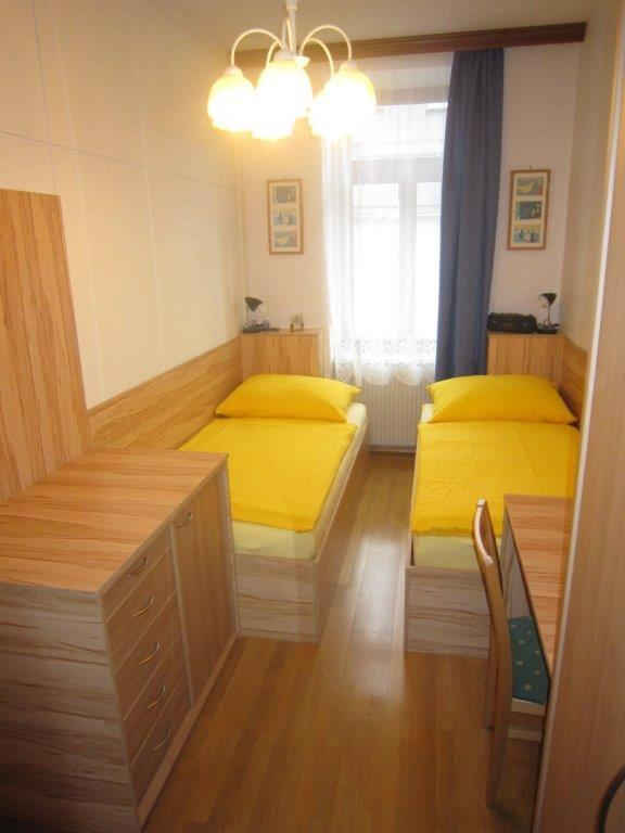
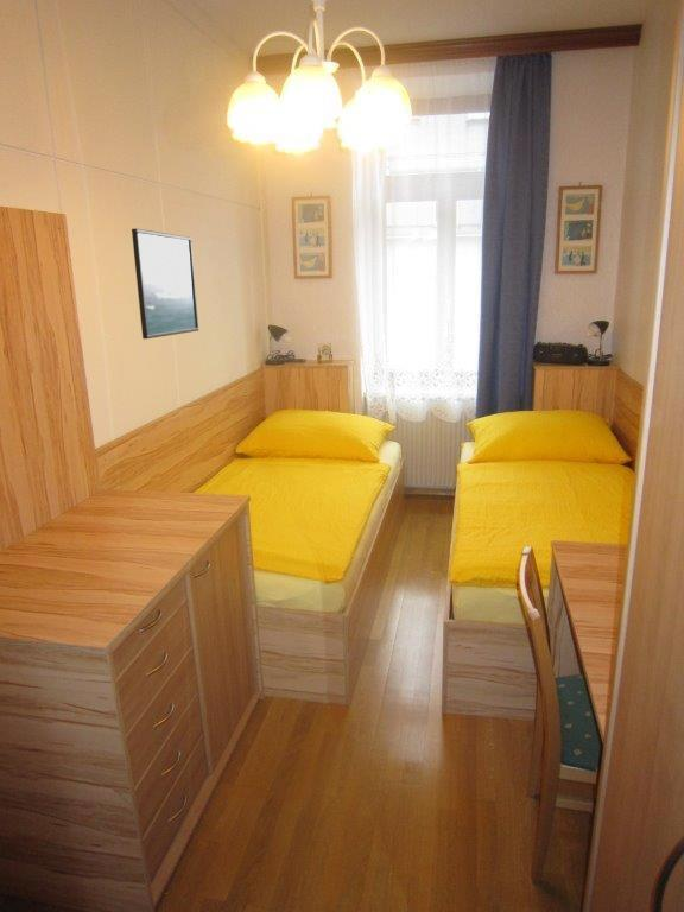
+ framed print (169, 284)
